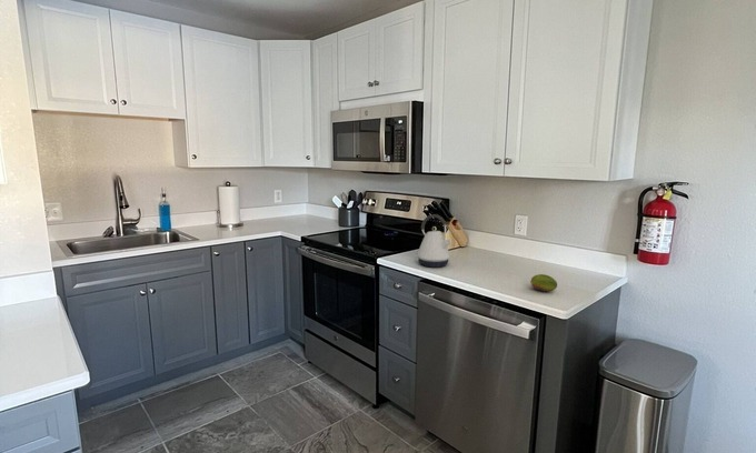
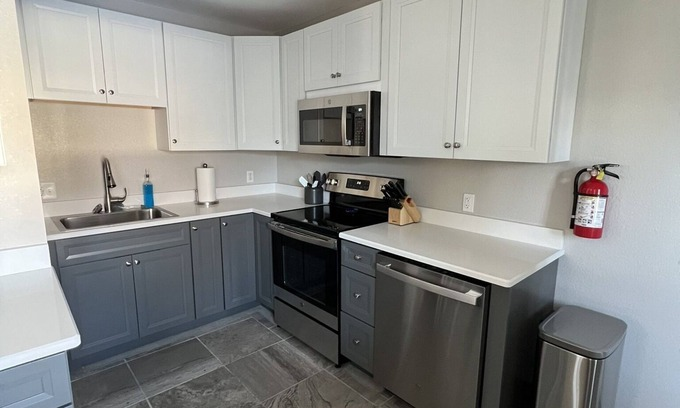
- fruit (544, 282)
- kettle (435, 240)
